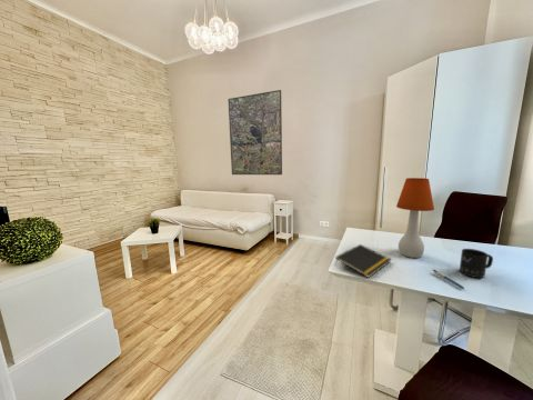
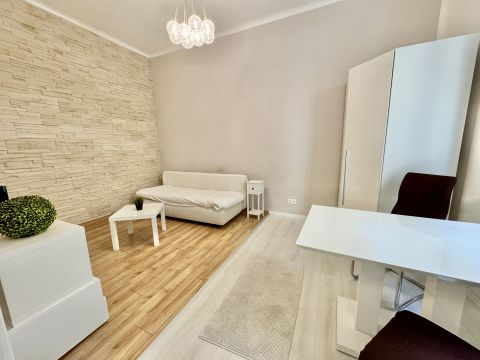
- mug (476, 262)
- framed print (254, 136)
- notepad (363, 259)
- table lamp (413, 217)
- pen (446, 278)
